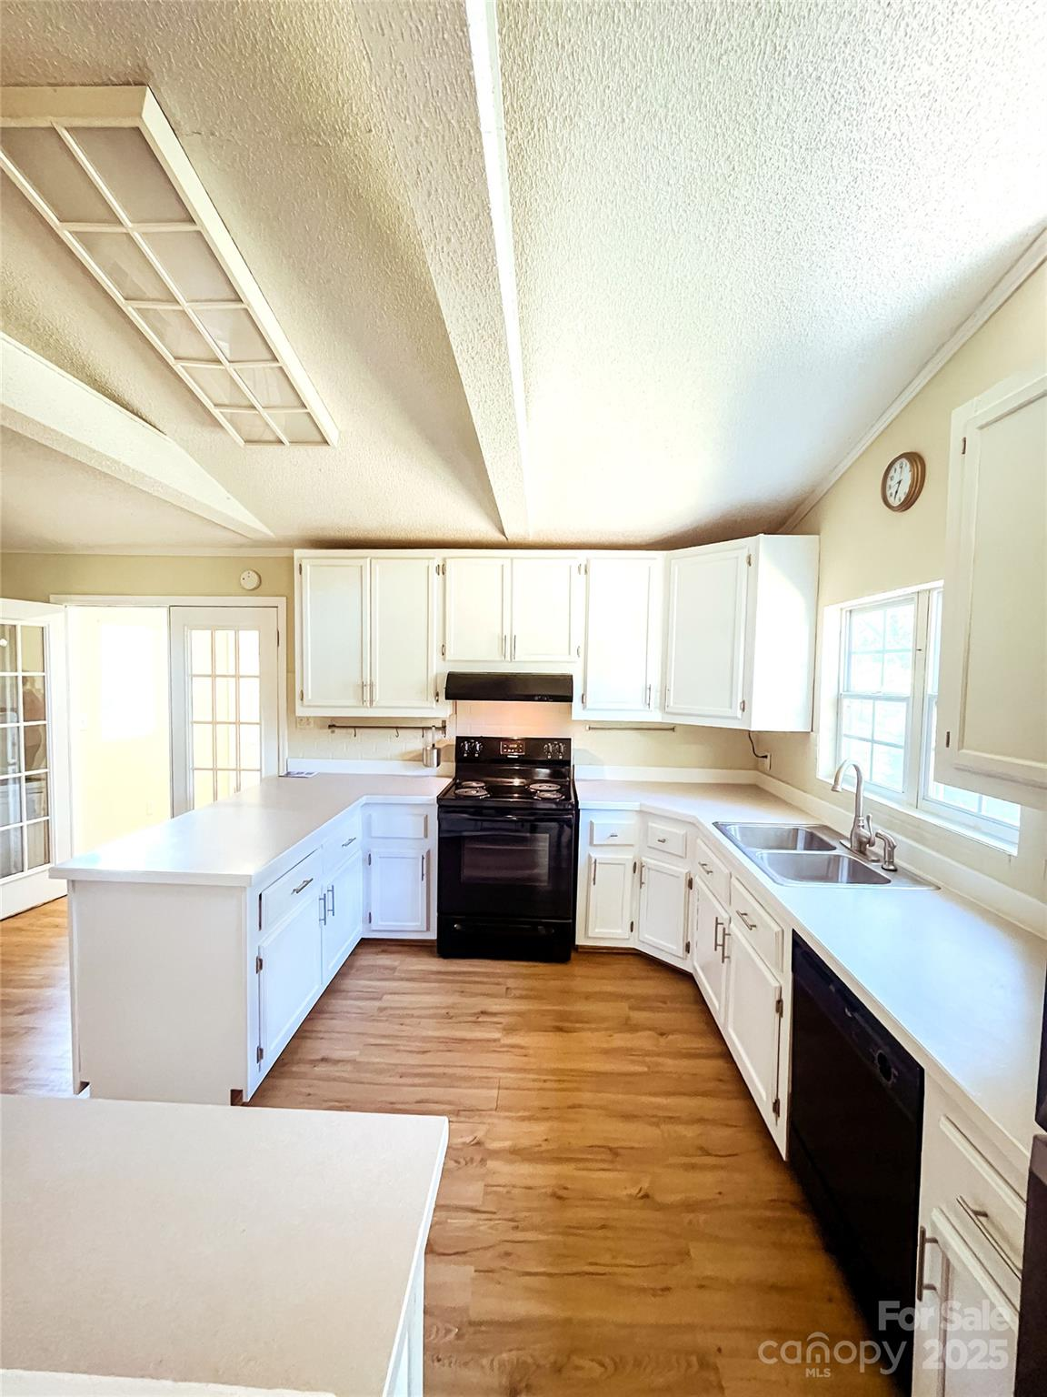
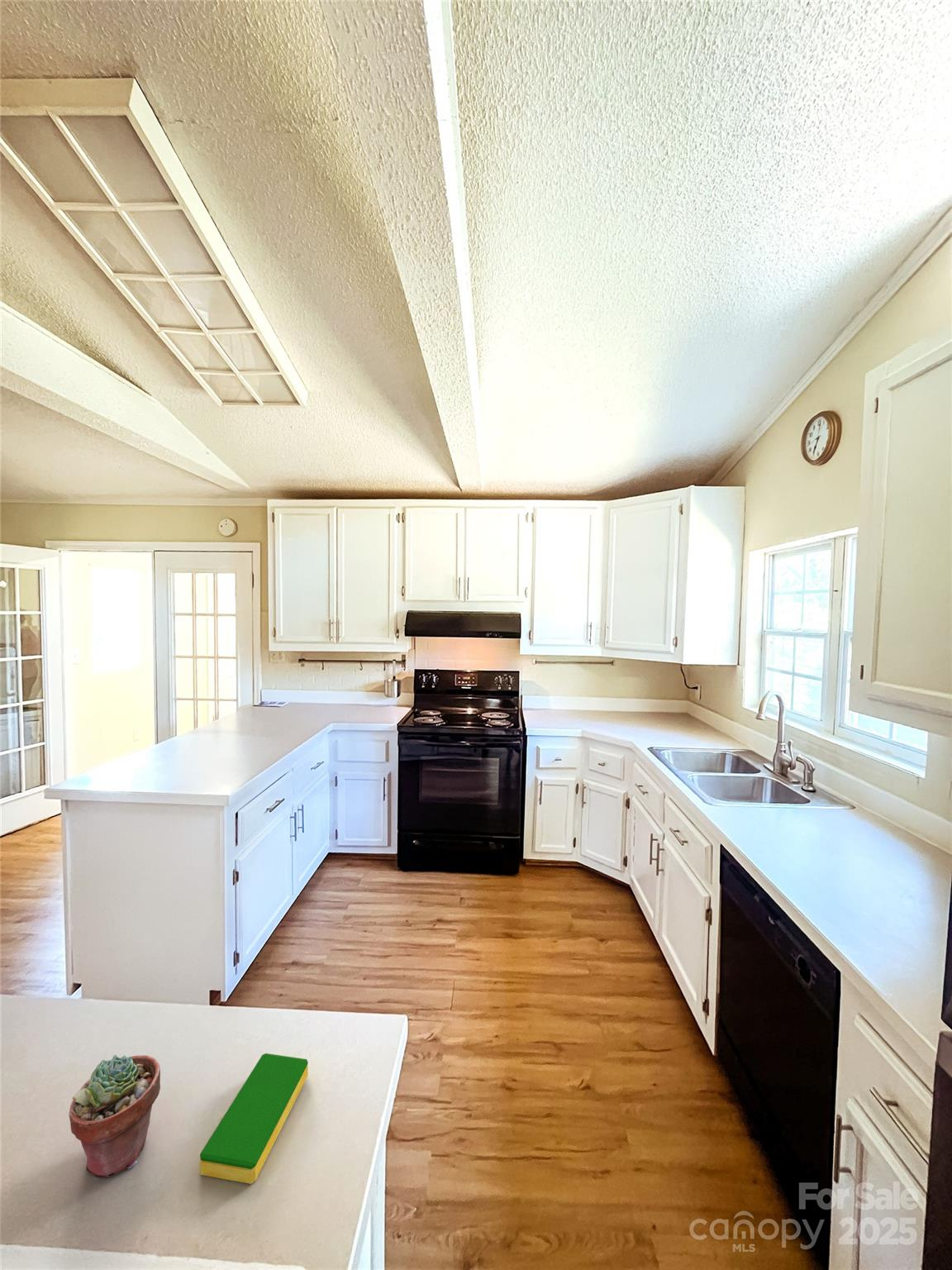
+ dish sponge (259, 1111)
+ potted succulent (117, 1105)
